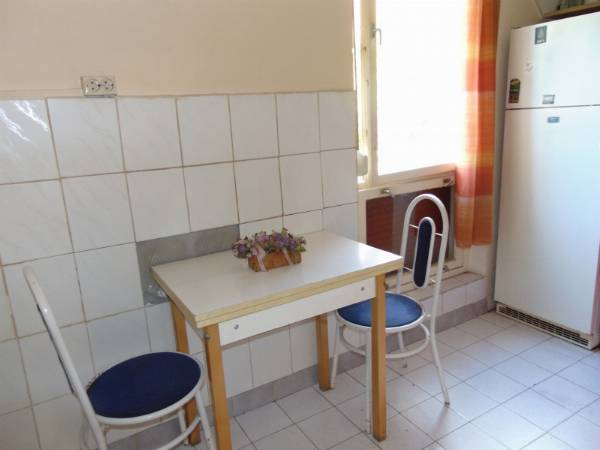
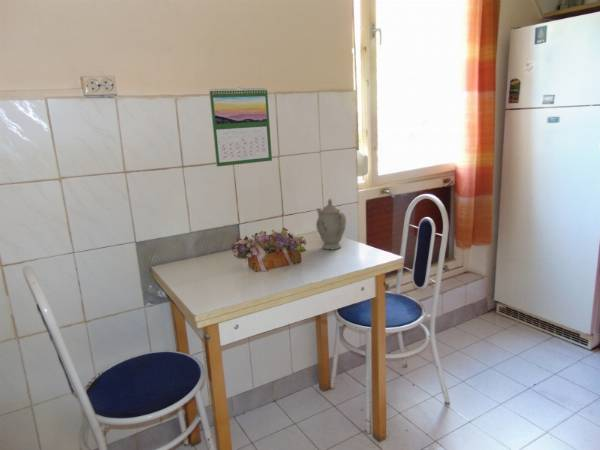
+ chinaware (330, 223)
+ calendar (242, 125)
